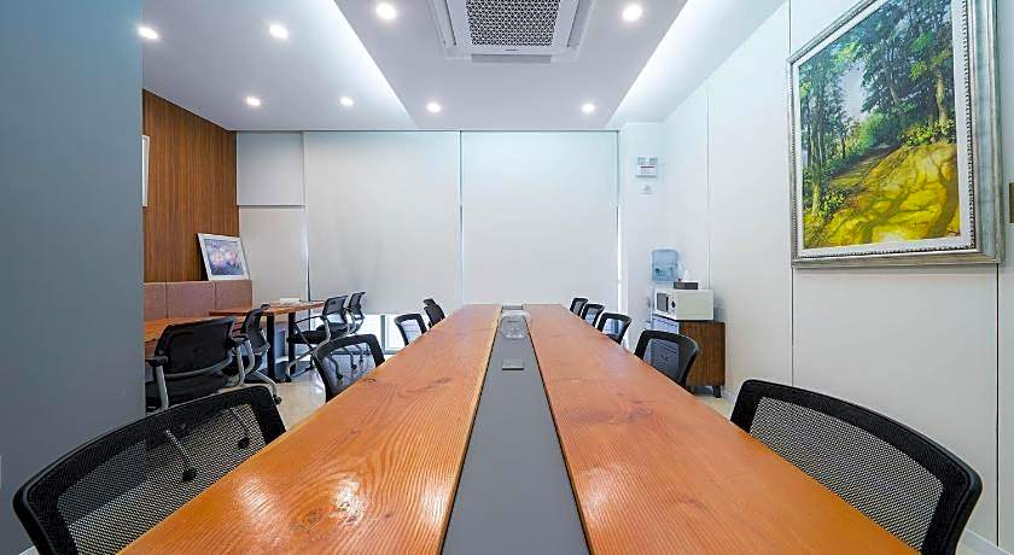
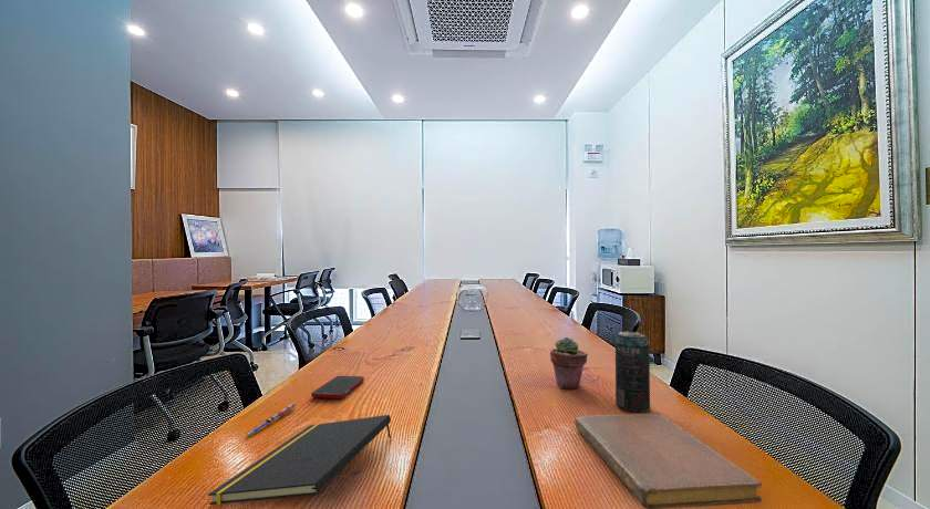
+ potted succulent (568, 361)
+ notebook (652, 451)
+ beverage can (632, 368)
+ cell phone (339, 386)
+ notepad (312, 453)
+ pen (272, 417)
